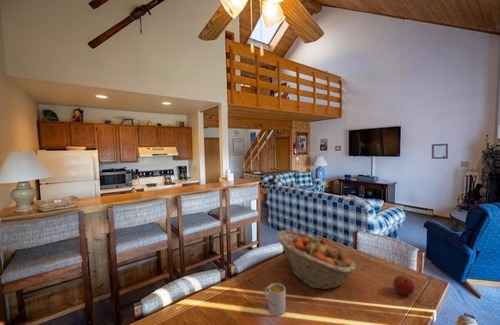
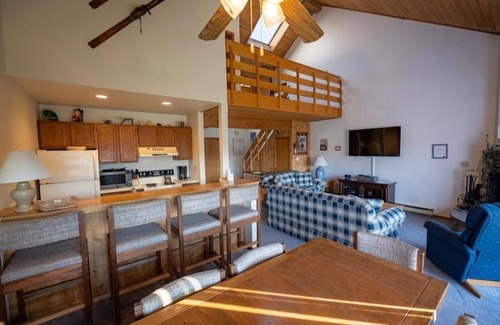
- mug (274, 297)
- fruit basket (313, 254)
- apple (403, 284)
